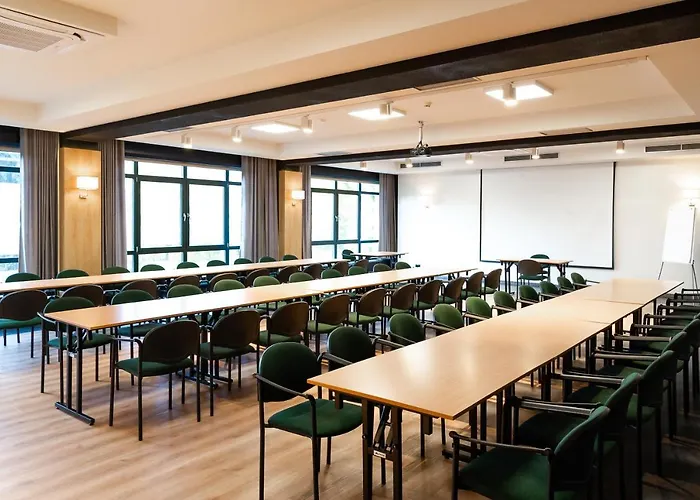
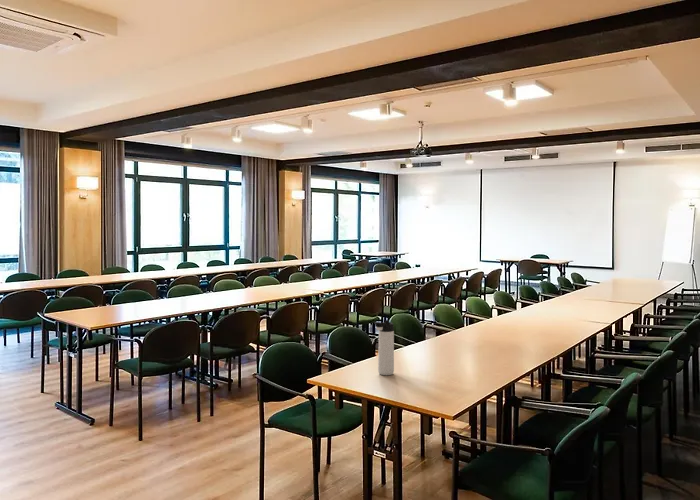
+ thermos bottle (383, 347)
